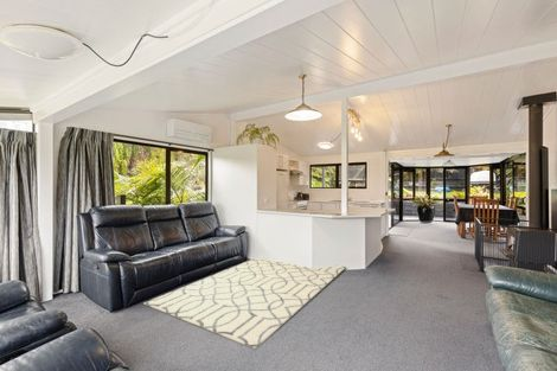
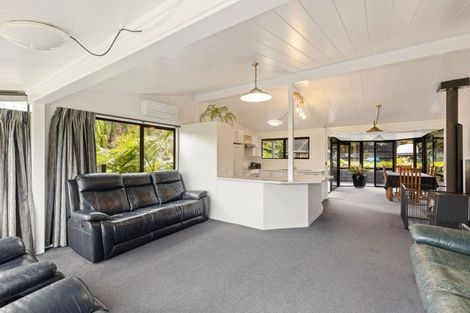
- rug (262, 282)
